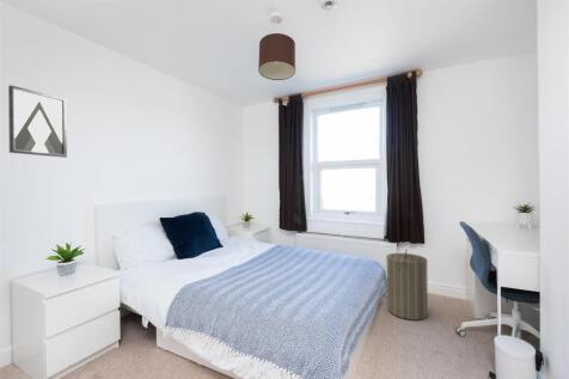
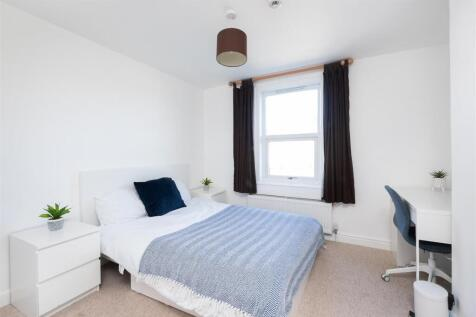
- wall art (39, 123)
- laundry hamper (406, 280)
